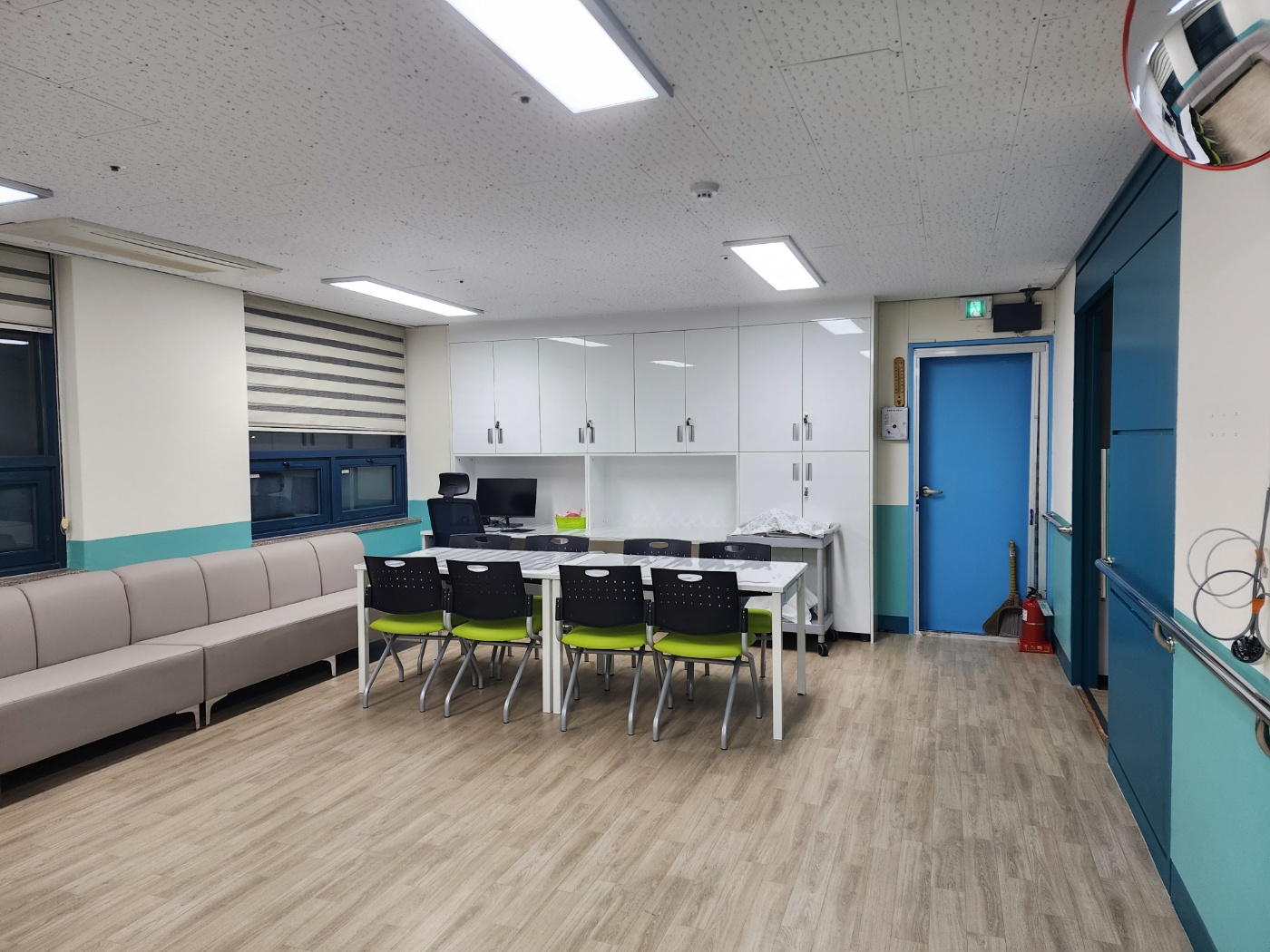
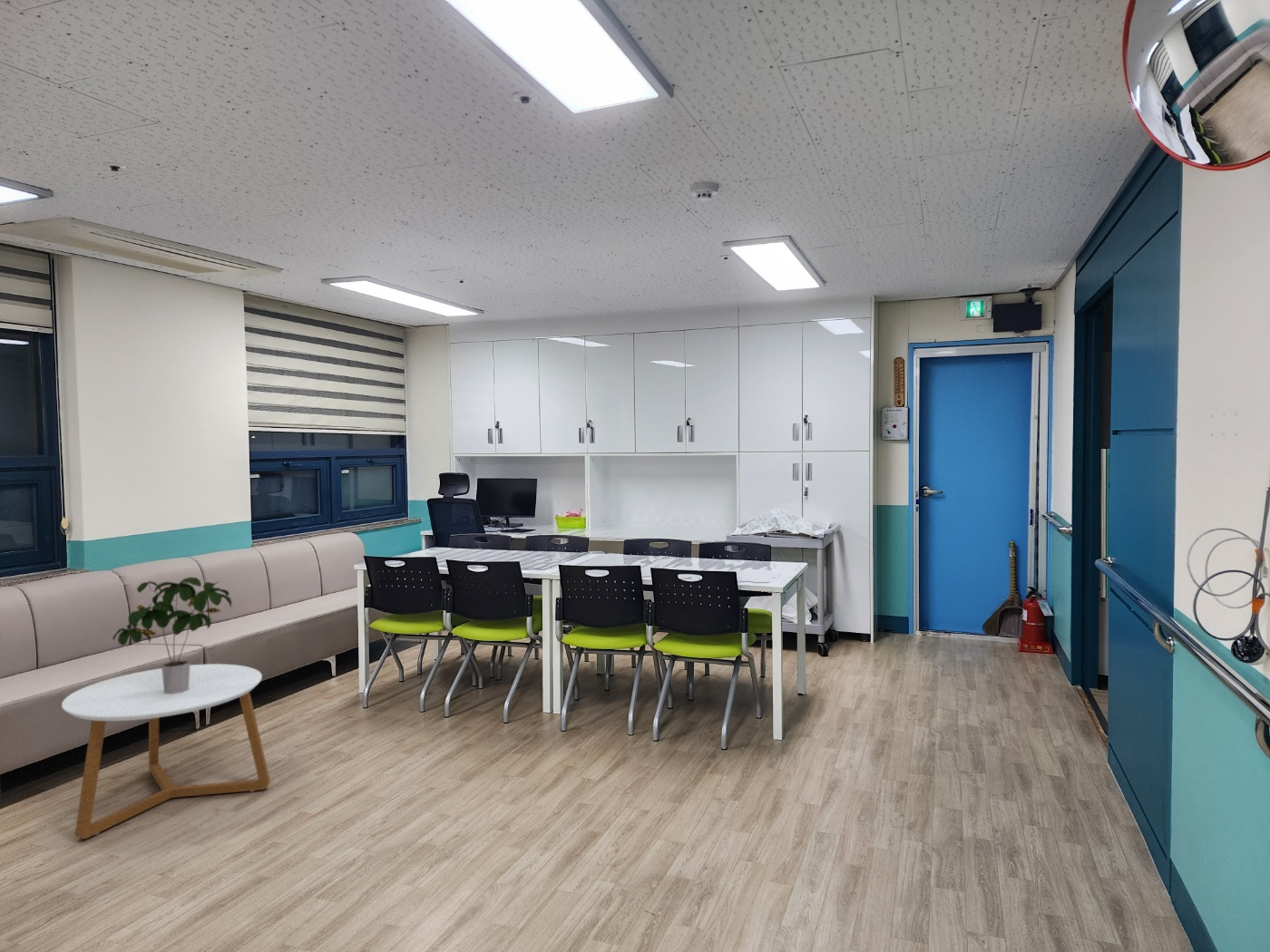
+ potted plant (174, 634)
+ coffee table (158, 742)
